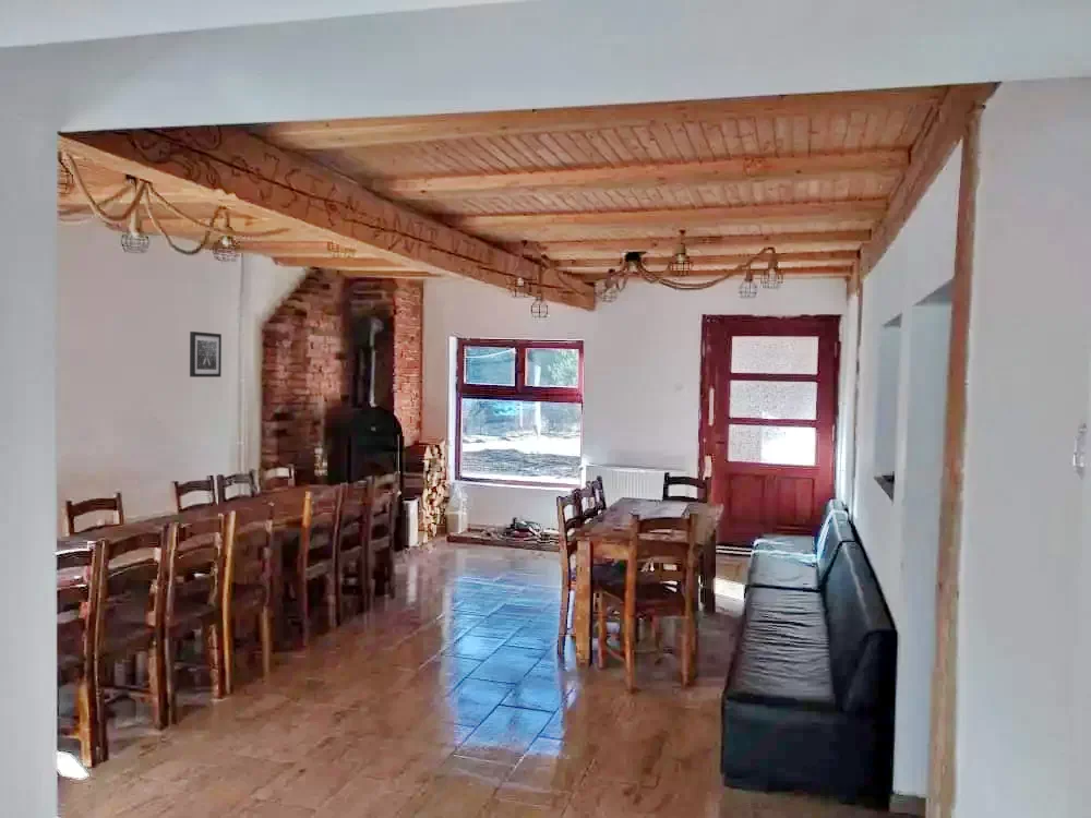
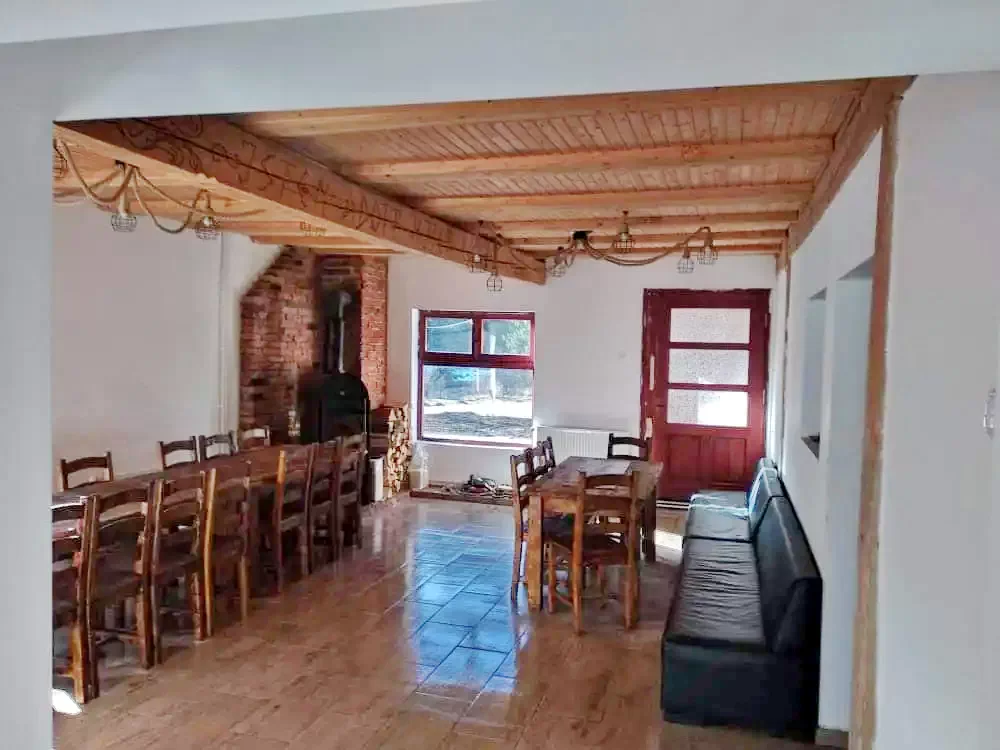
- wall art (205, 354)
